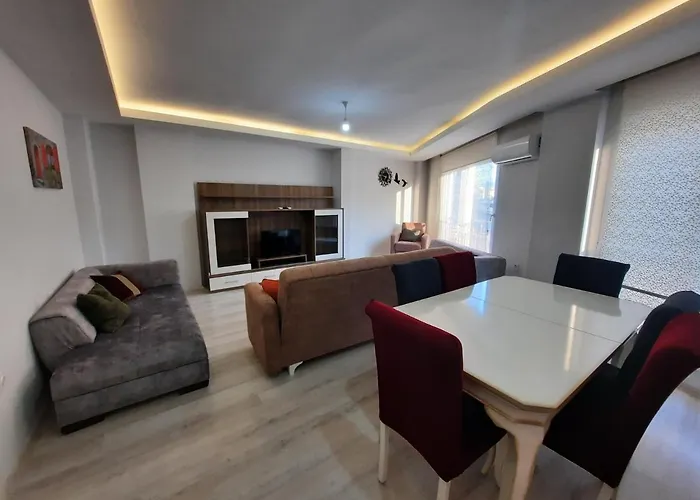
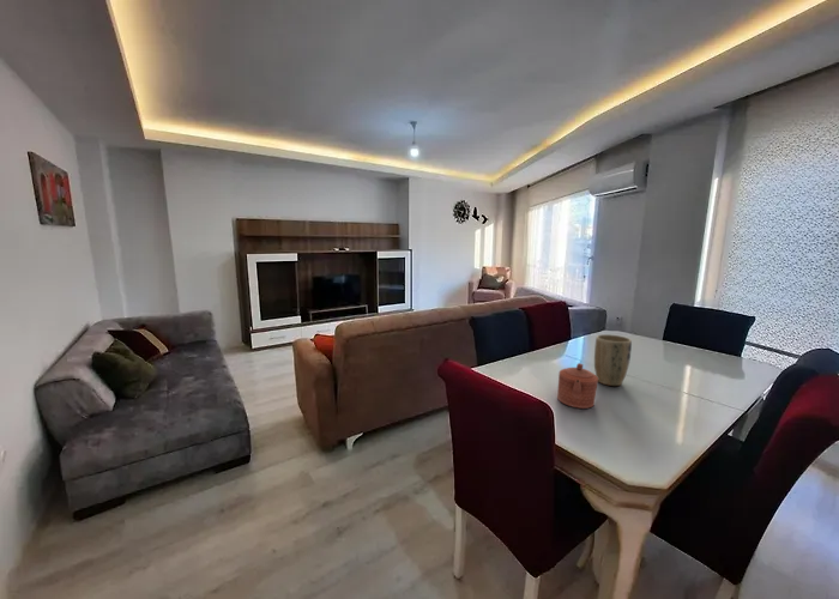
+ plant pot (611, 359)
+ teapot (577, 382)
